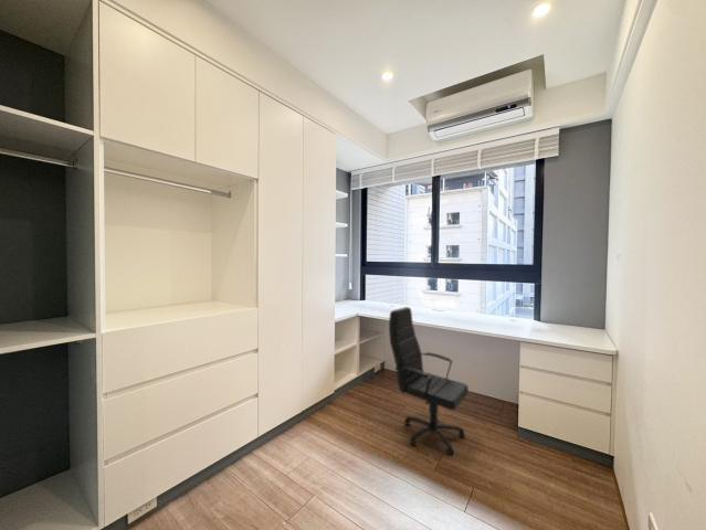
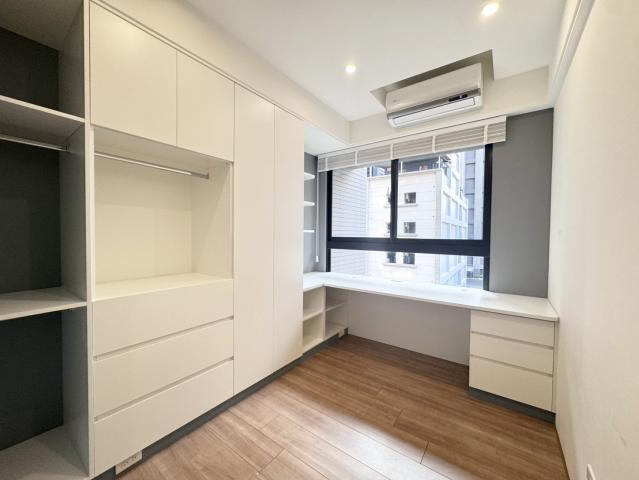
- office chair (425, 372)
